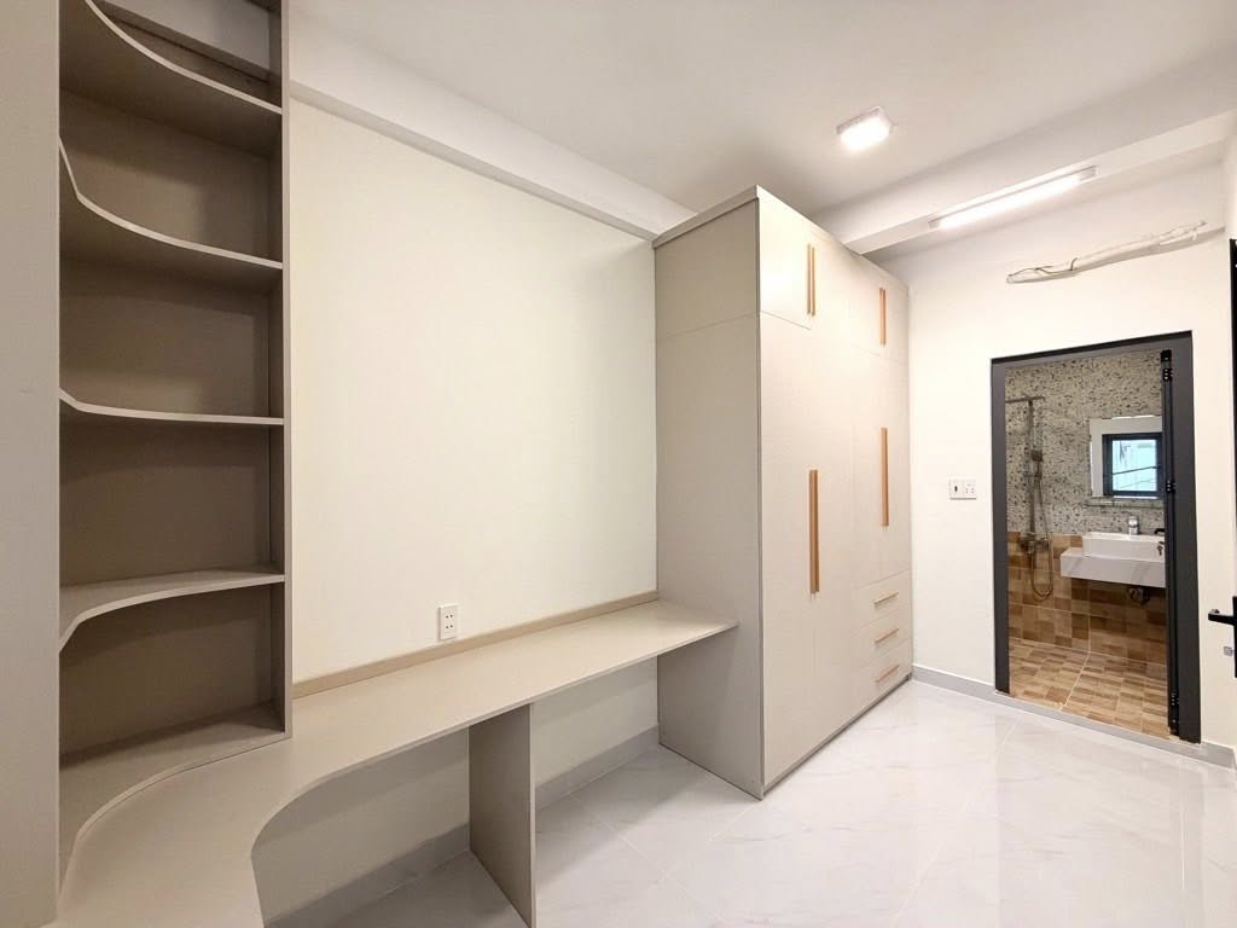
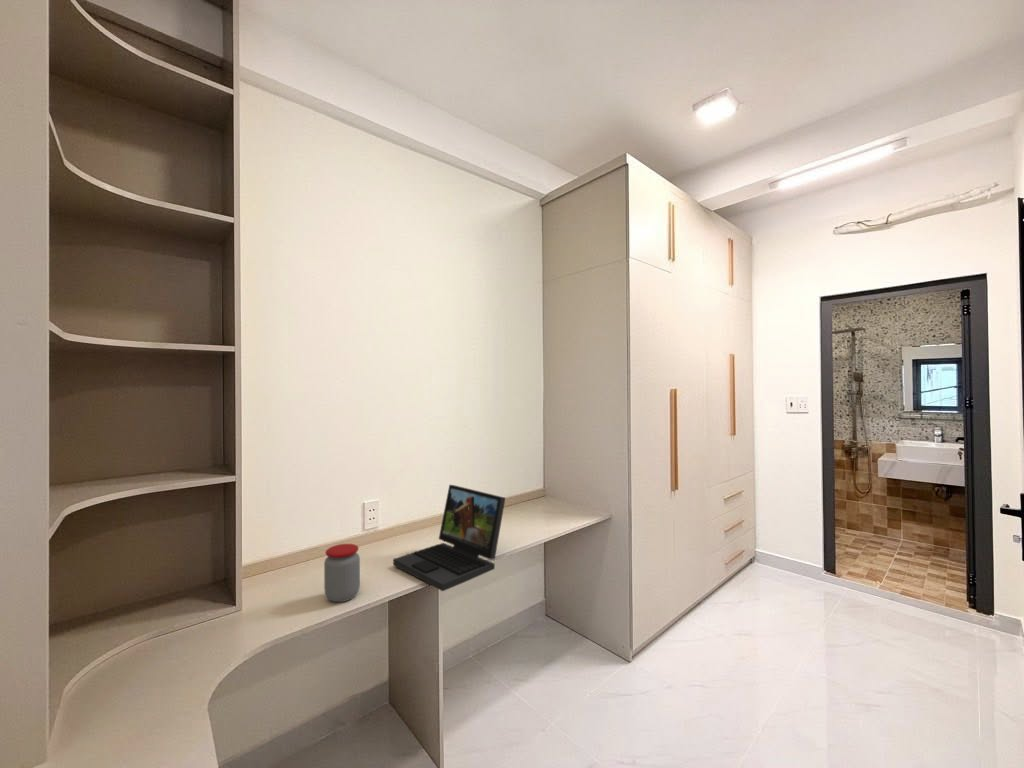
+ laptop (449, 530)
+ jar (342, 572)
